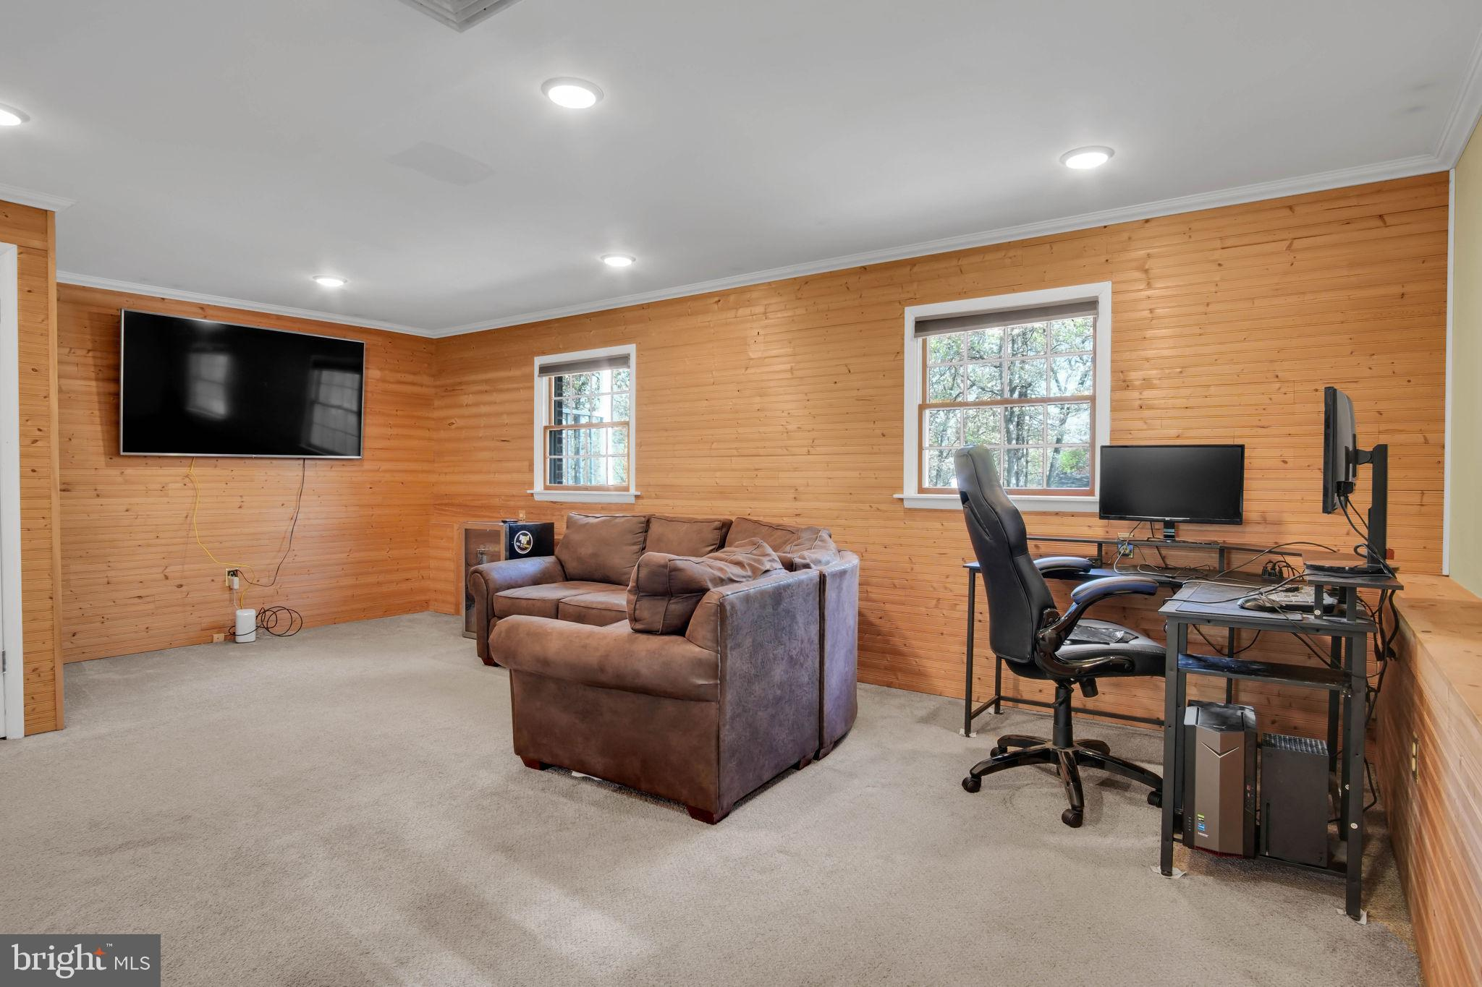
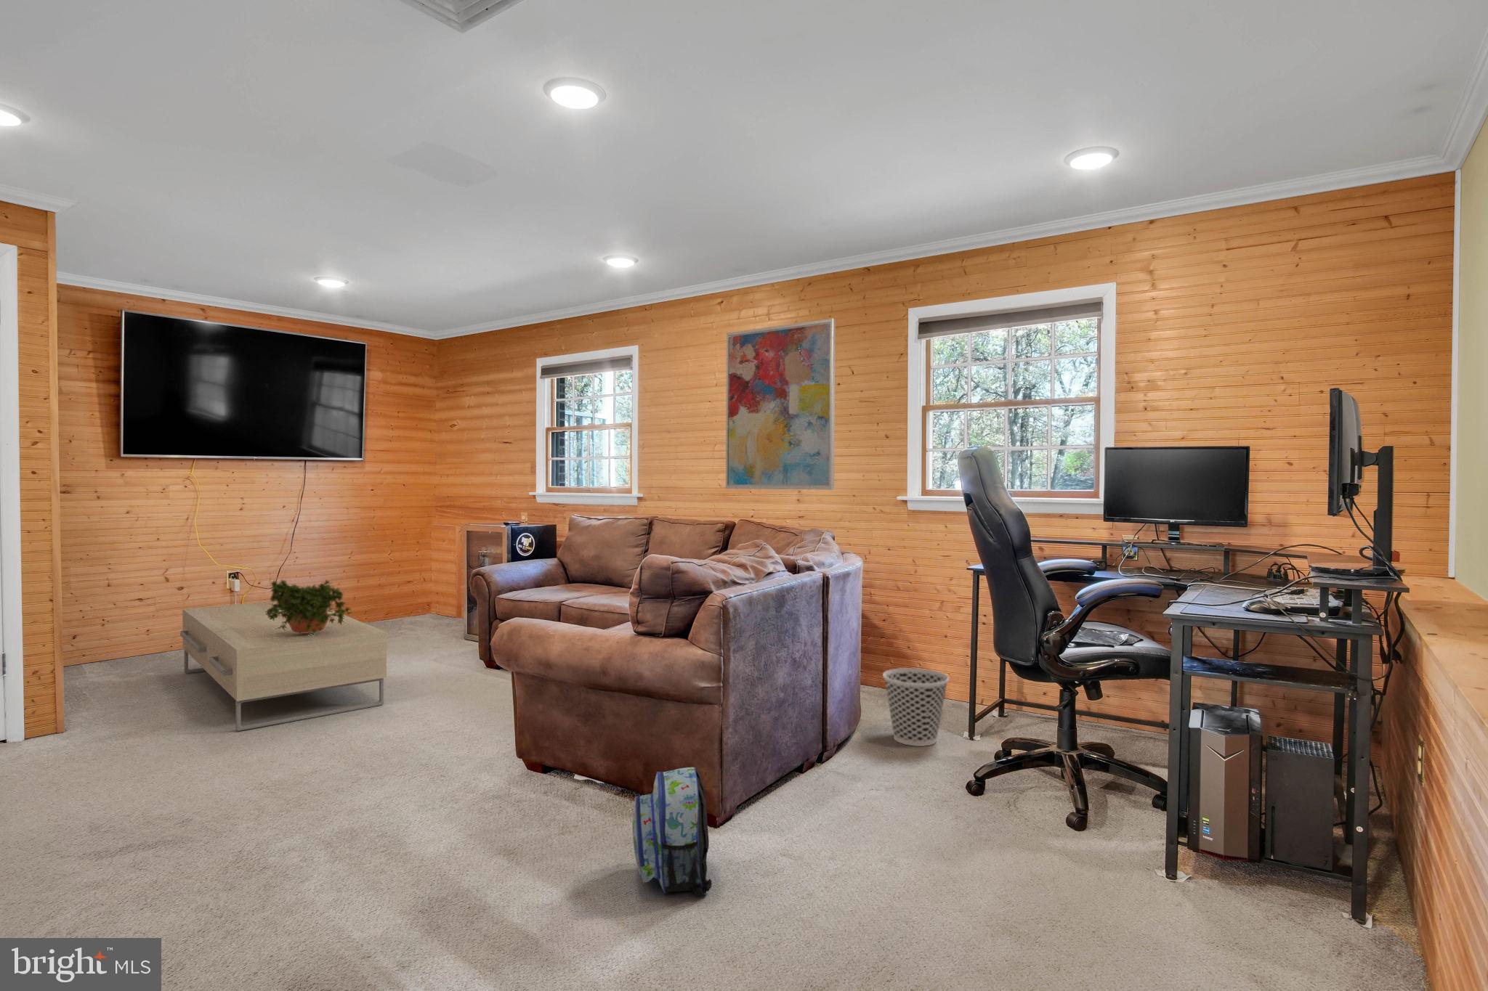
+ wall art (778, 407)
+ potted plant (309, 605)
+ coffee table (272, 654)
+ wastebasket (915, 707)
+ backpack (670, 825)
